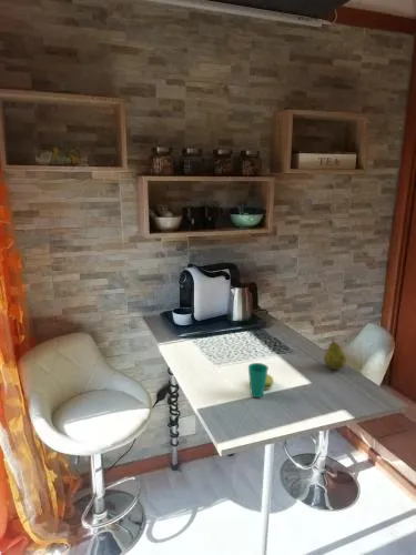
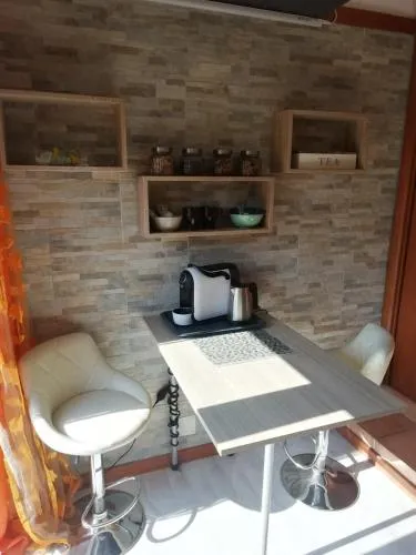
- cup (261, 376)
- fruit (335, 353)
